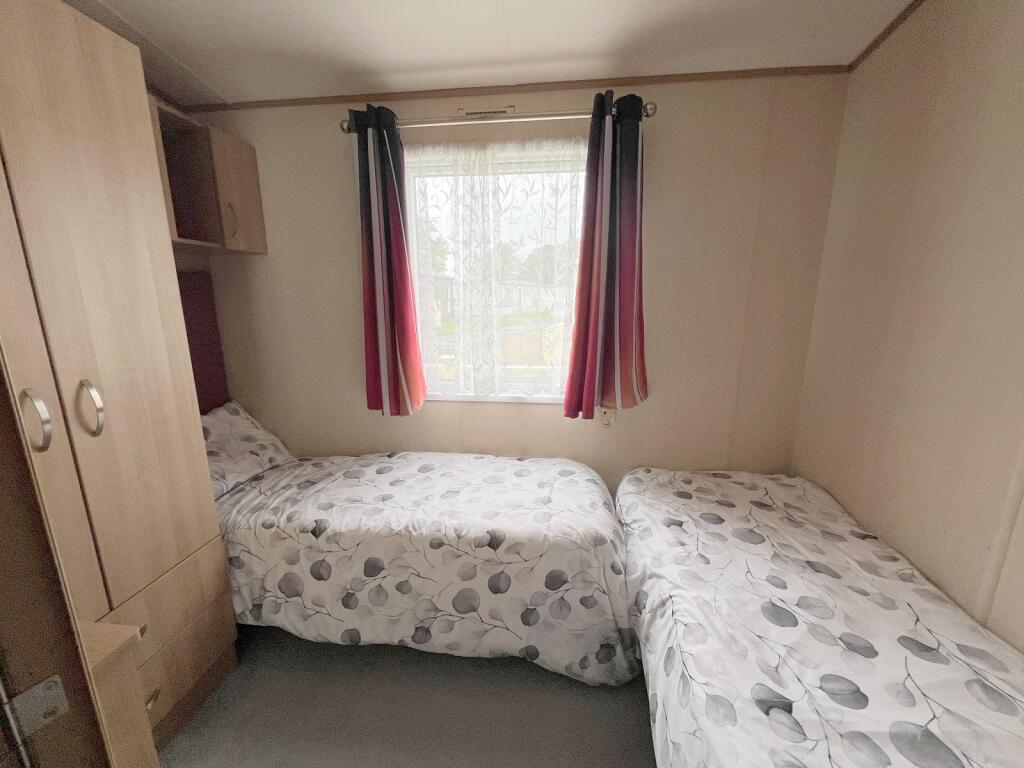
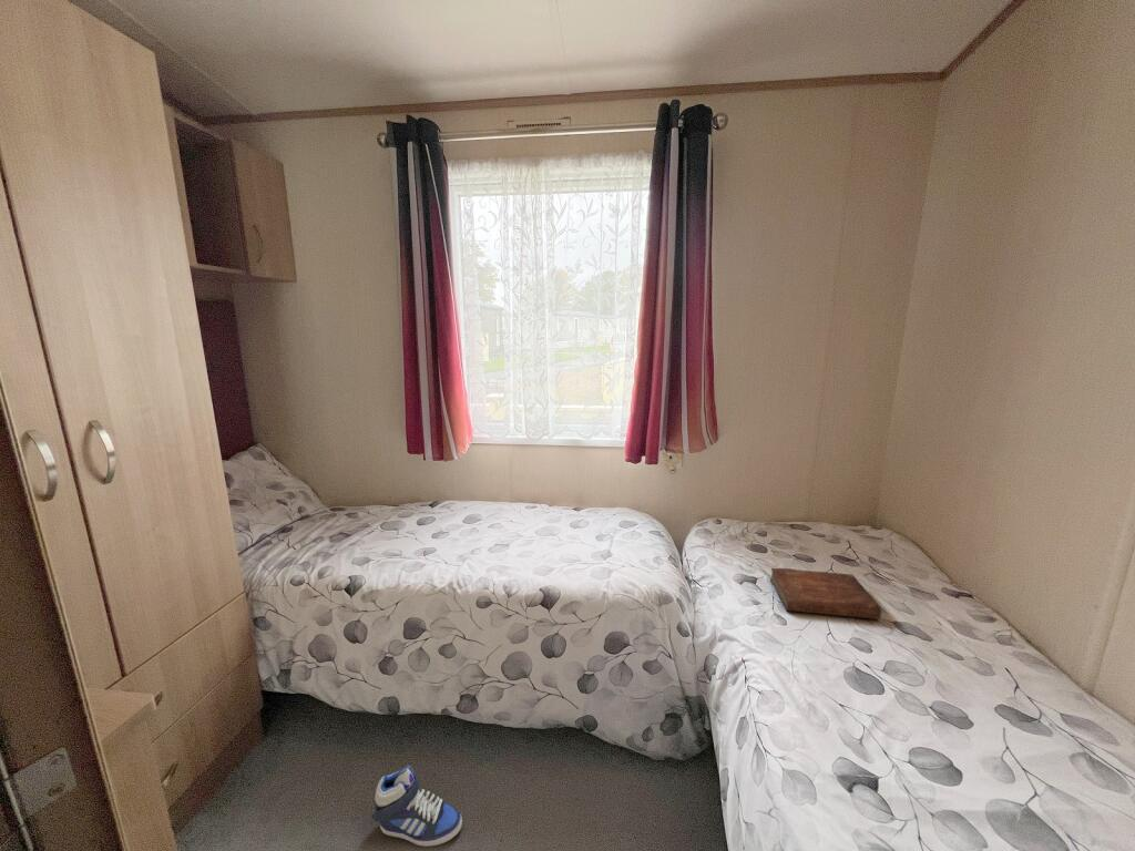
+ bible (820, 592)
+ sneaker (417, 801)
